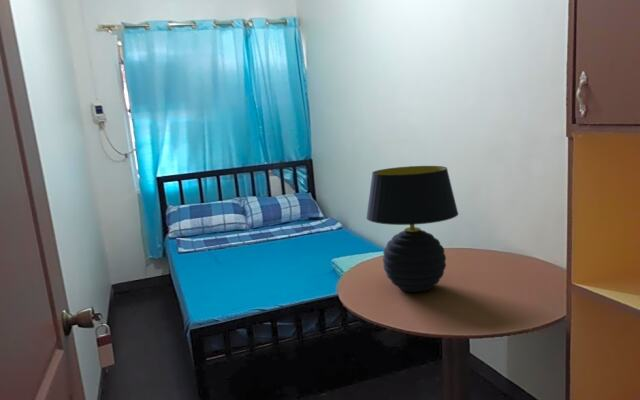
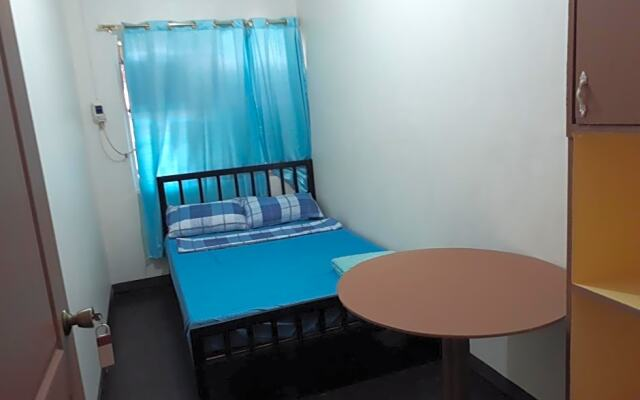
- table lamp (412, 229)
